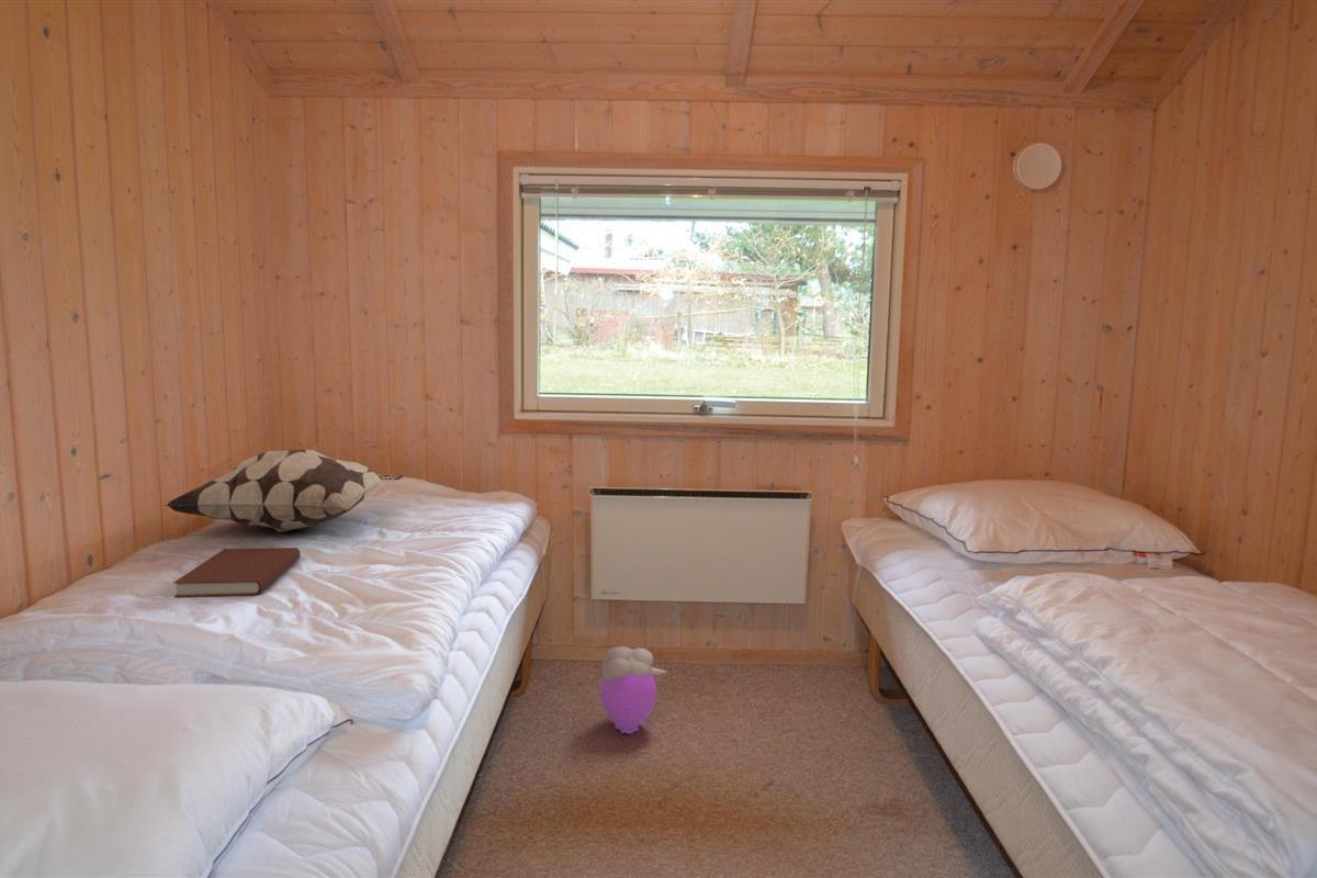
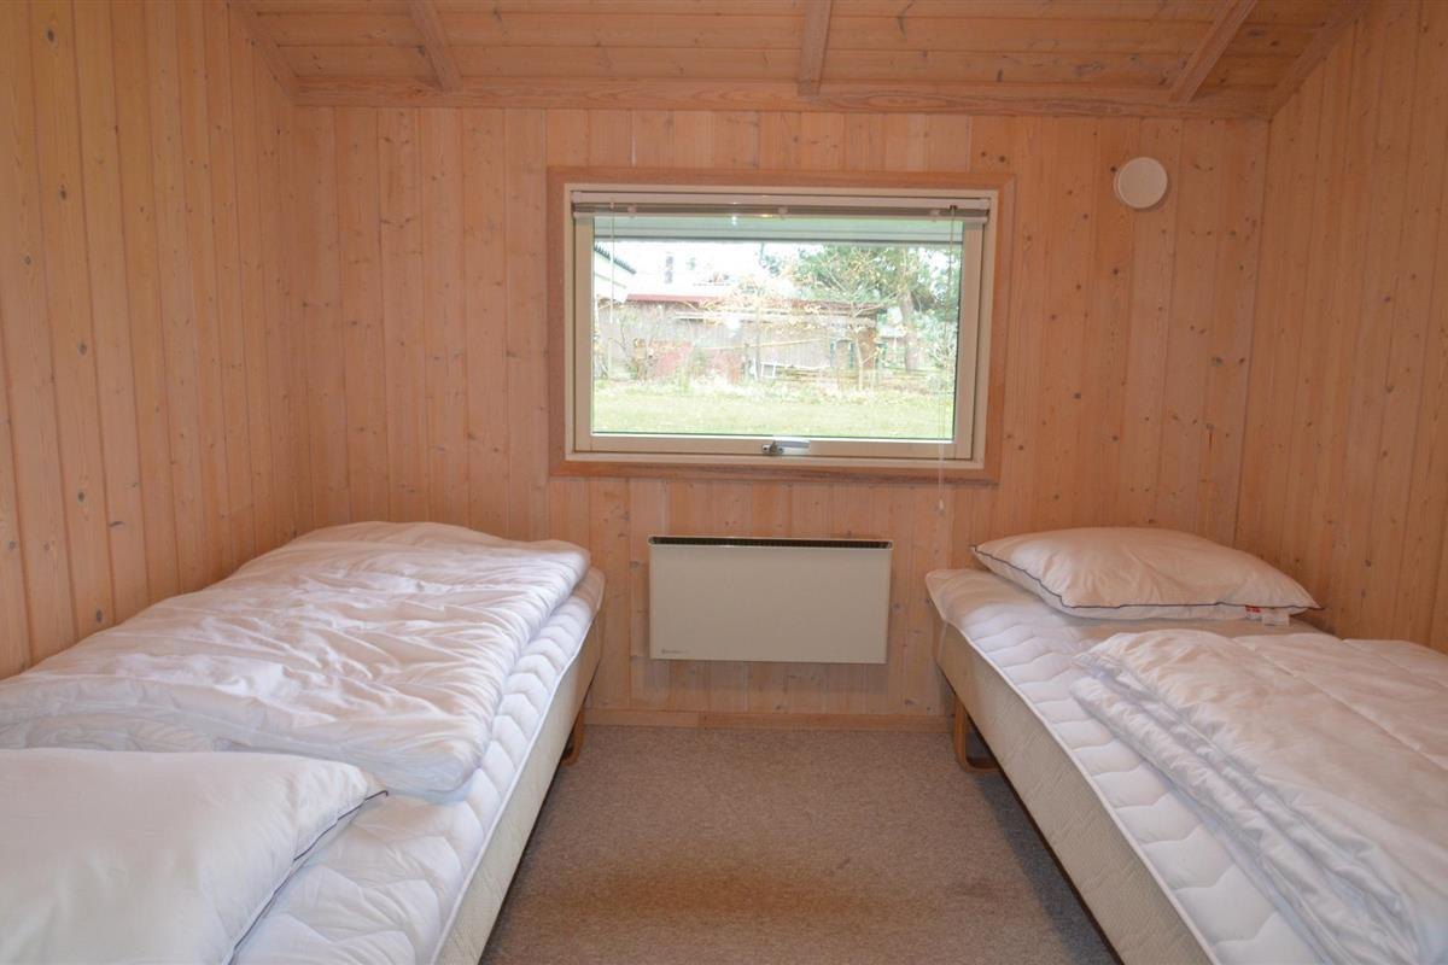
- decorative pillow (297, 488)
- plush toy (634, 688)
- book (241, 570)
